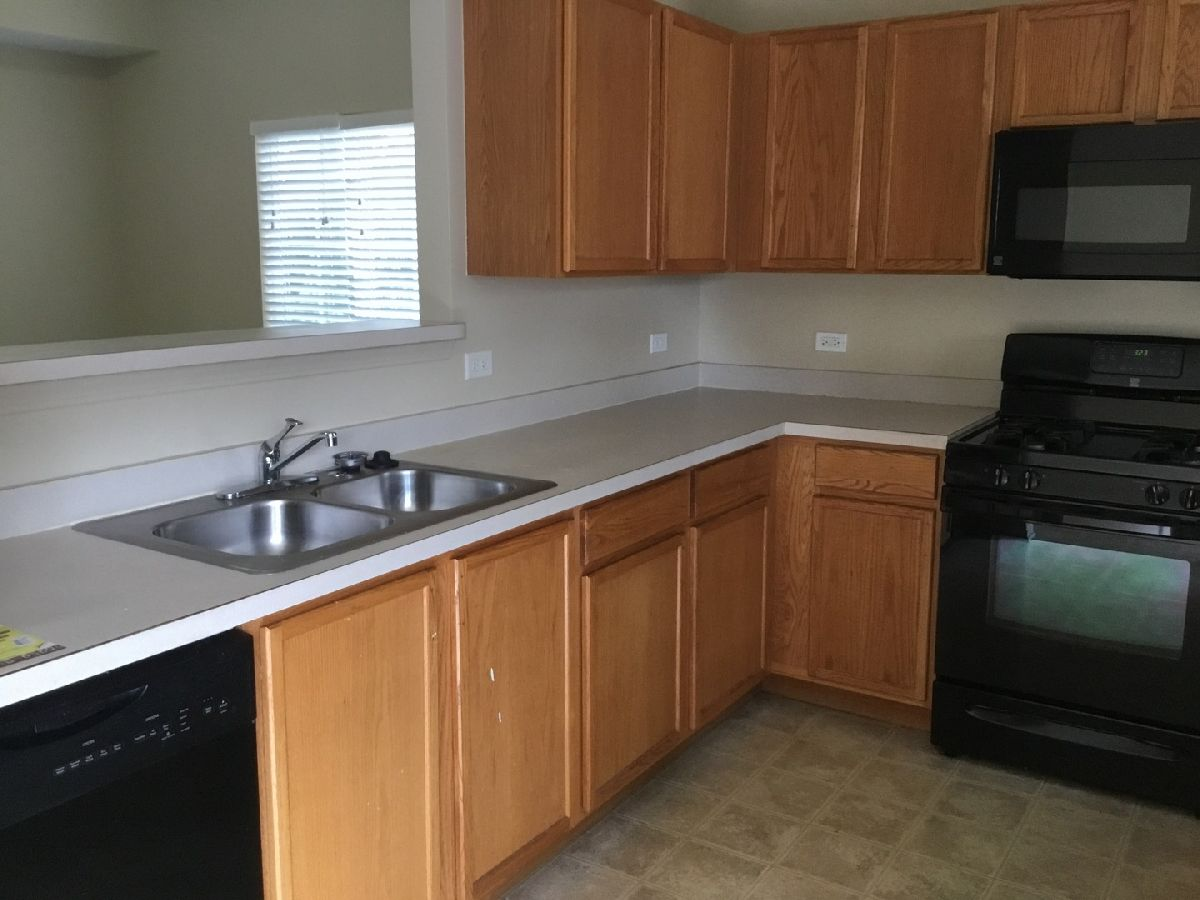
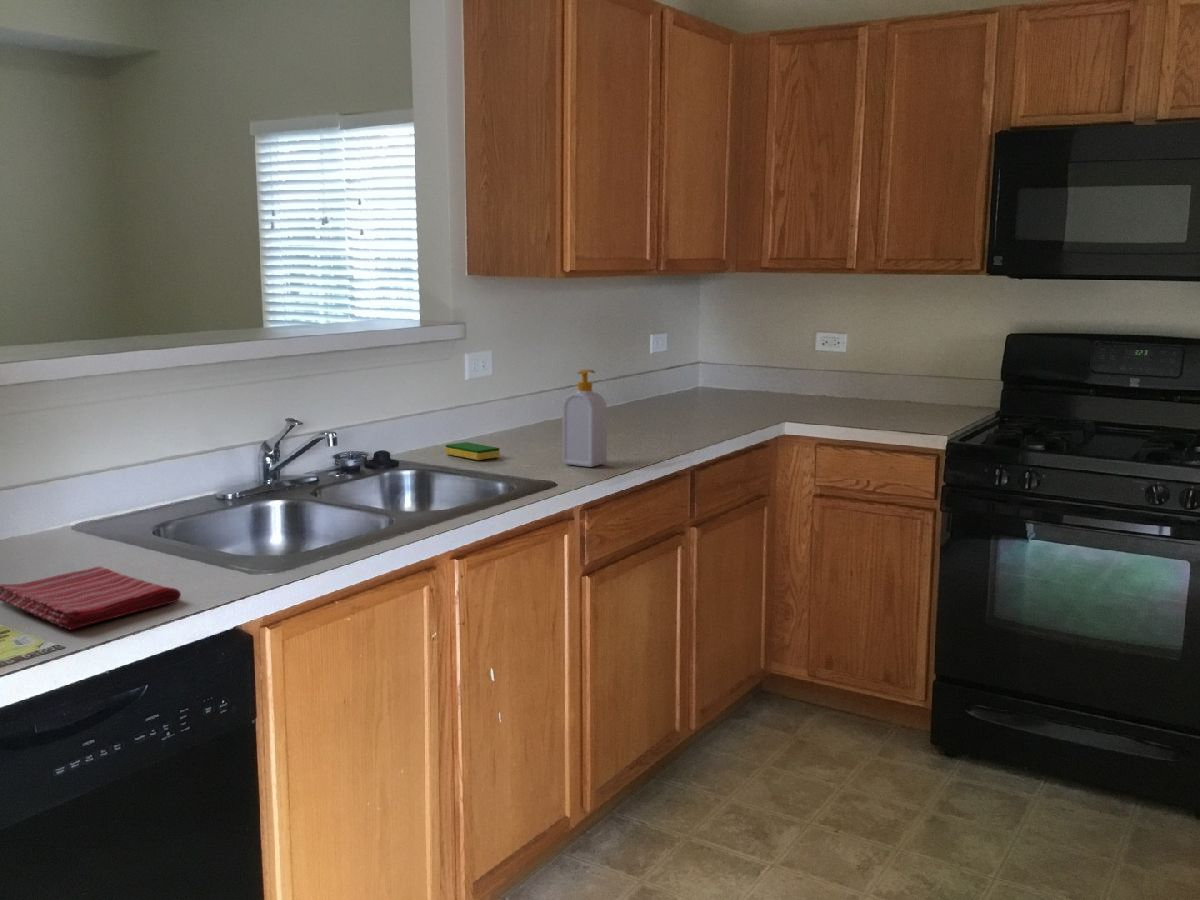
+ dish towel (87, 592)
+ soap bottle (585, 417)
+ dish sponge (472, 450)
